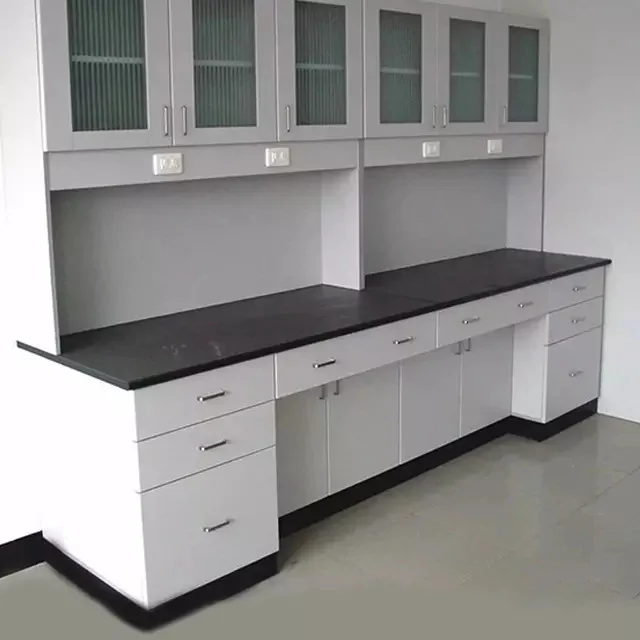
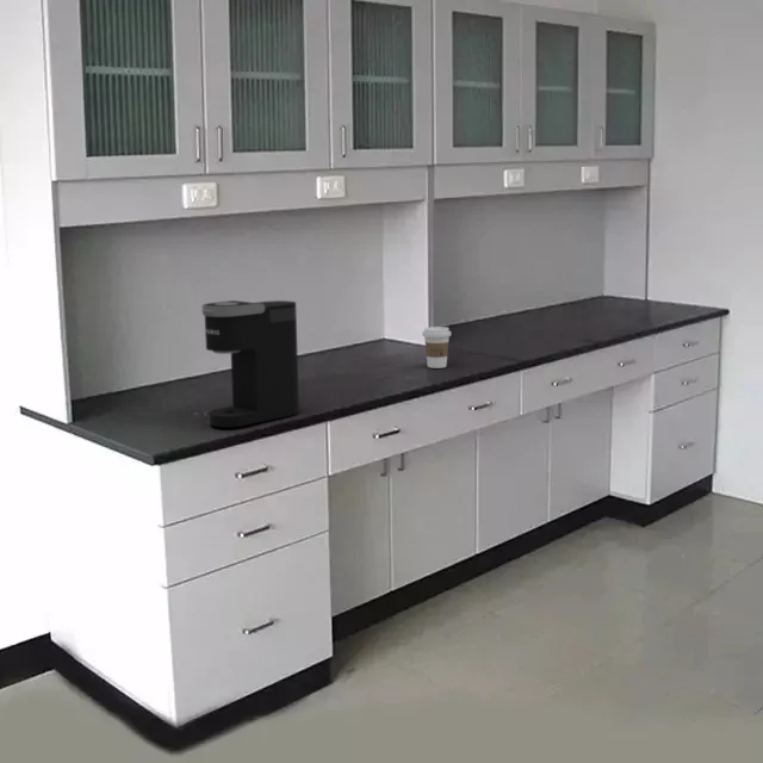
+ coffee maker (252, 360)
+ coffee cup (436, 347)
